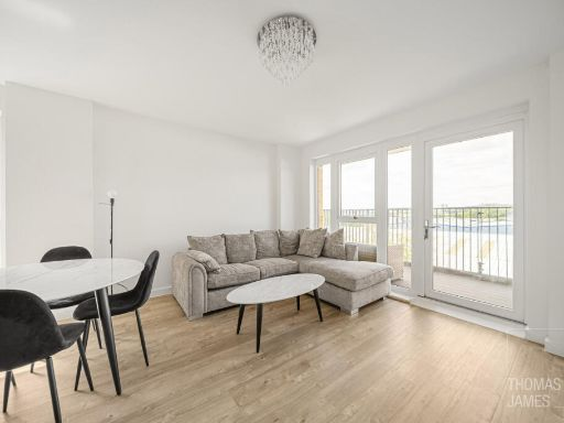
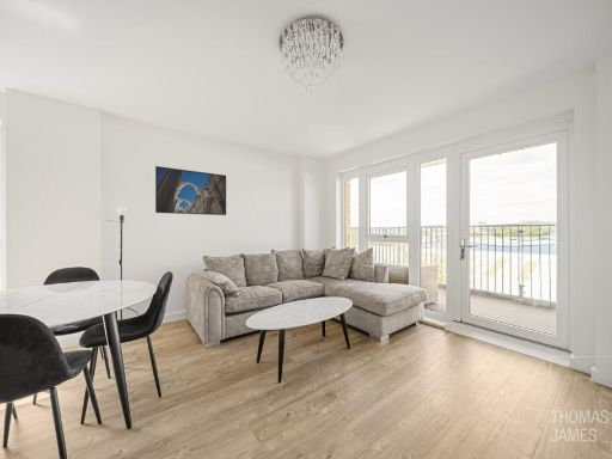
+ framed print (194, 192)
